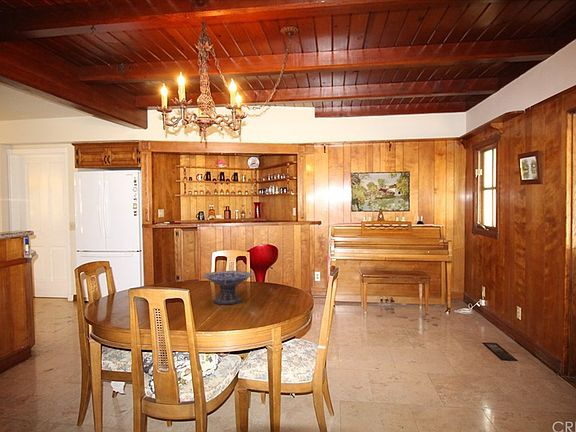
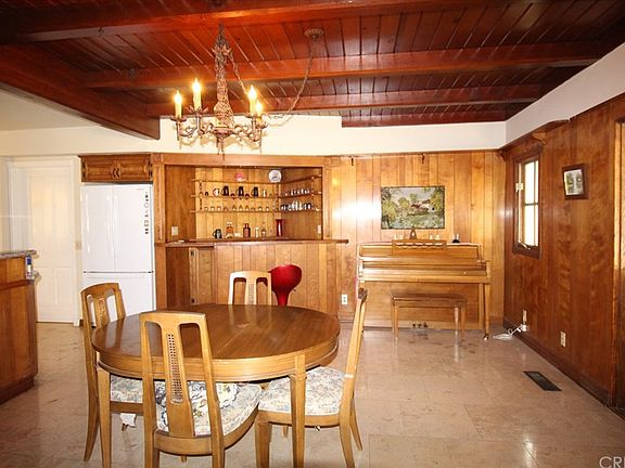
- decorative bowl (228, 287)
